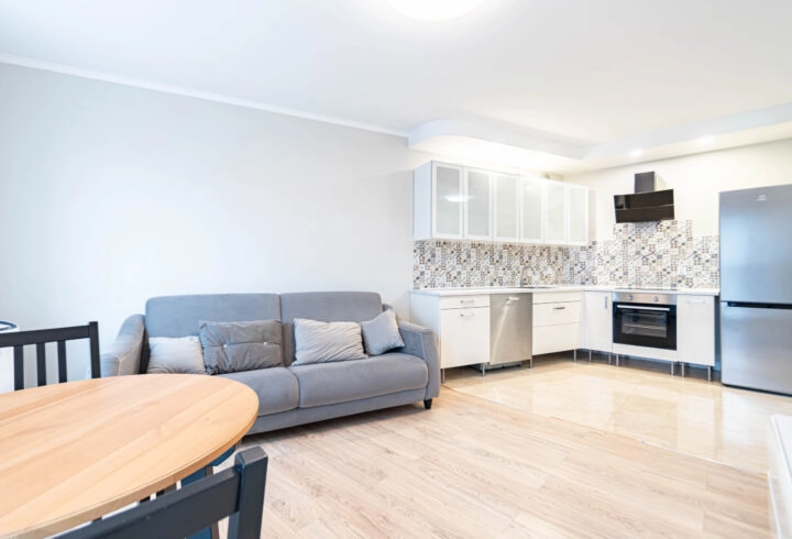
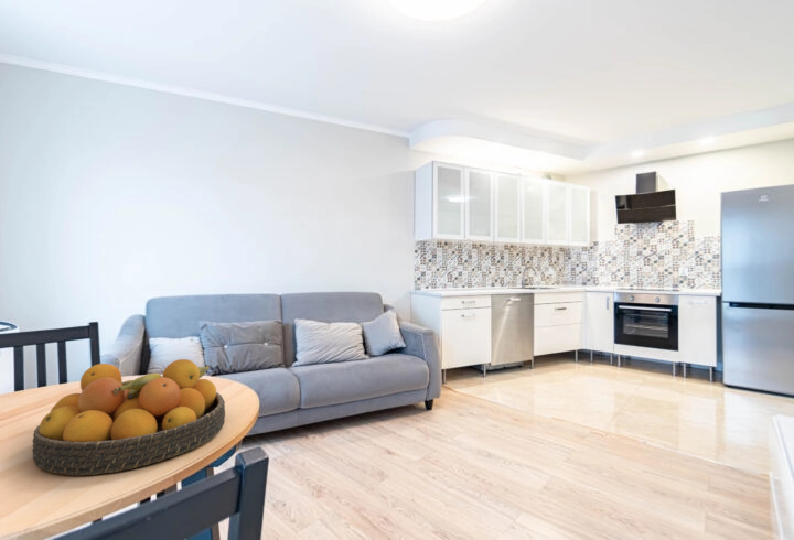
+ fruit bowl (139, 400)
